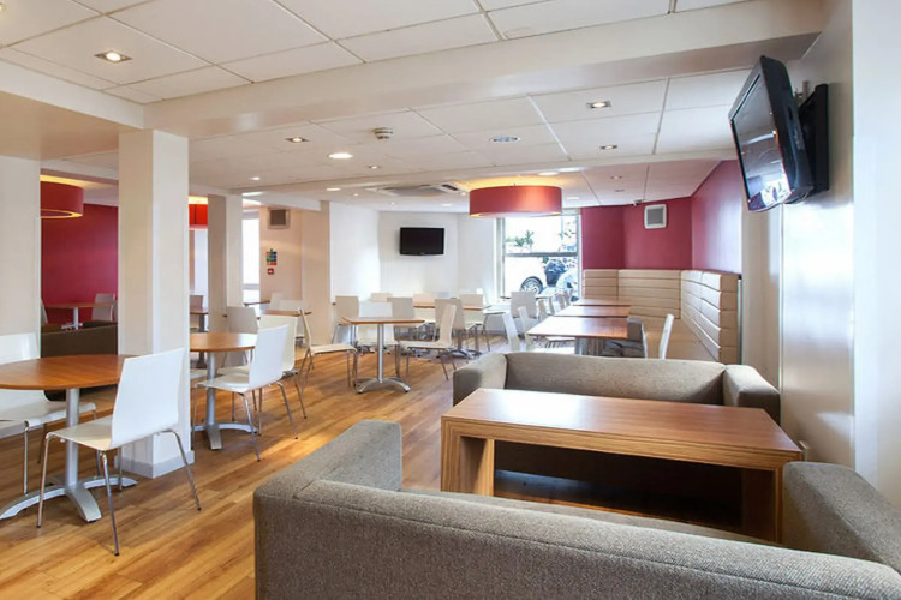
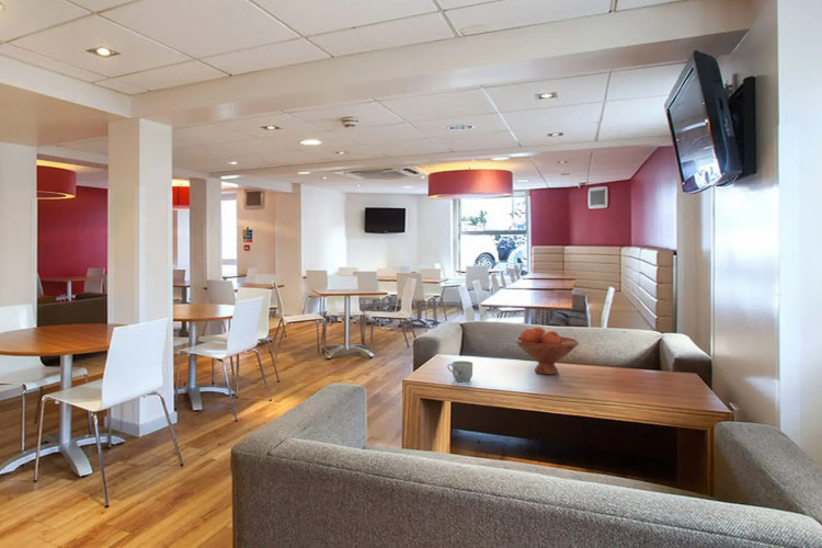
+ fruit bowl (546, 350)
+ mug (459, 370)
